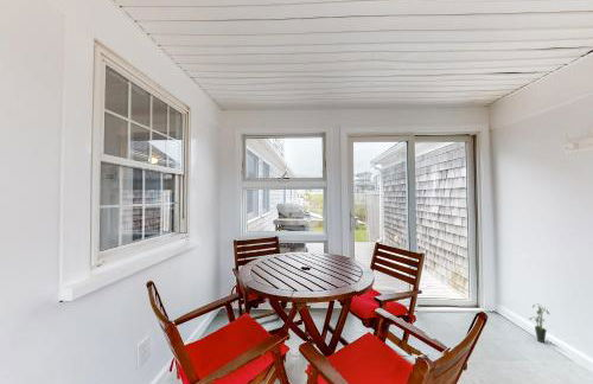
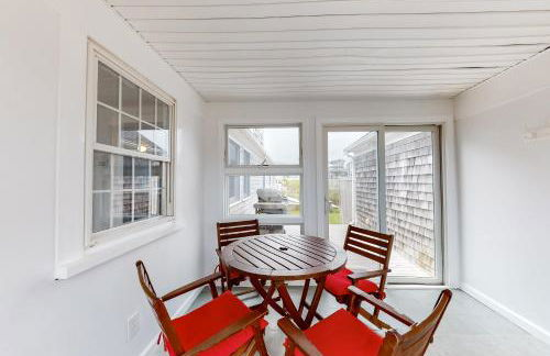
- potted plant (540, 322)
